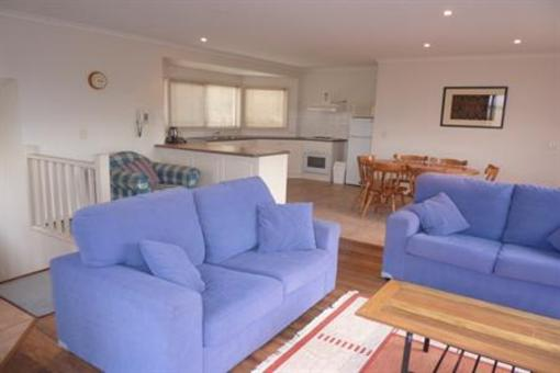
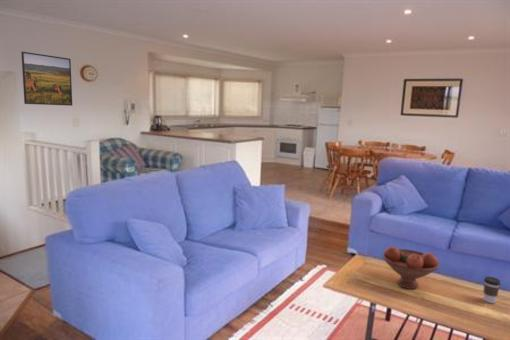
+ coffee cup (490, 290)
+ fruit bowl (409, 266)
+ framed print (48, 80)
